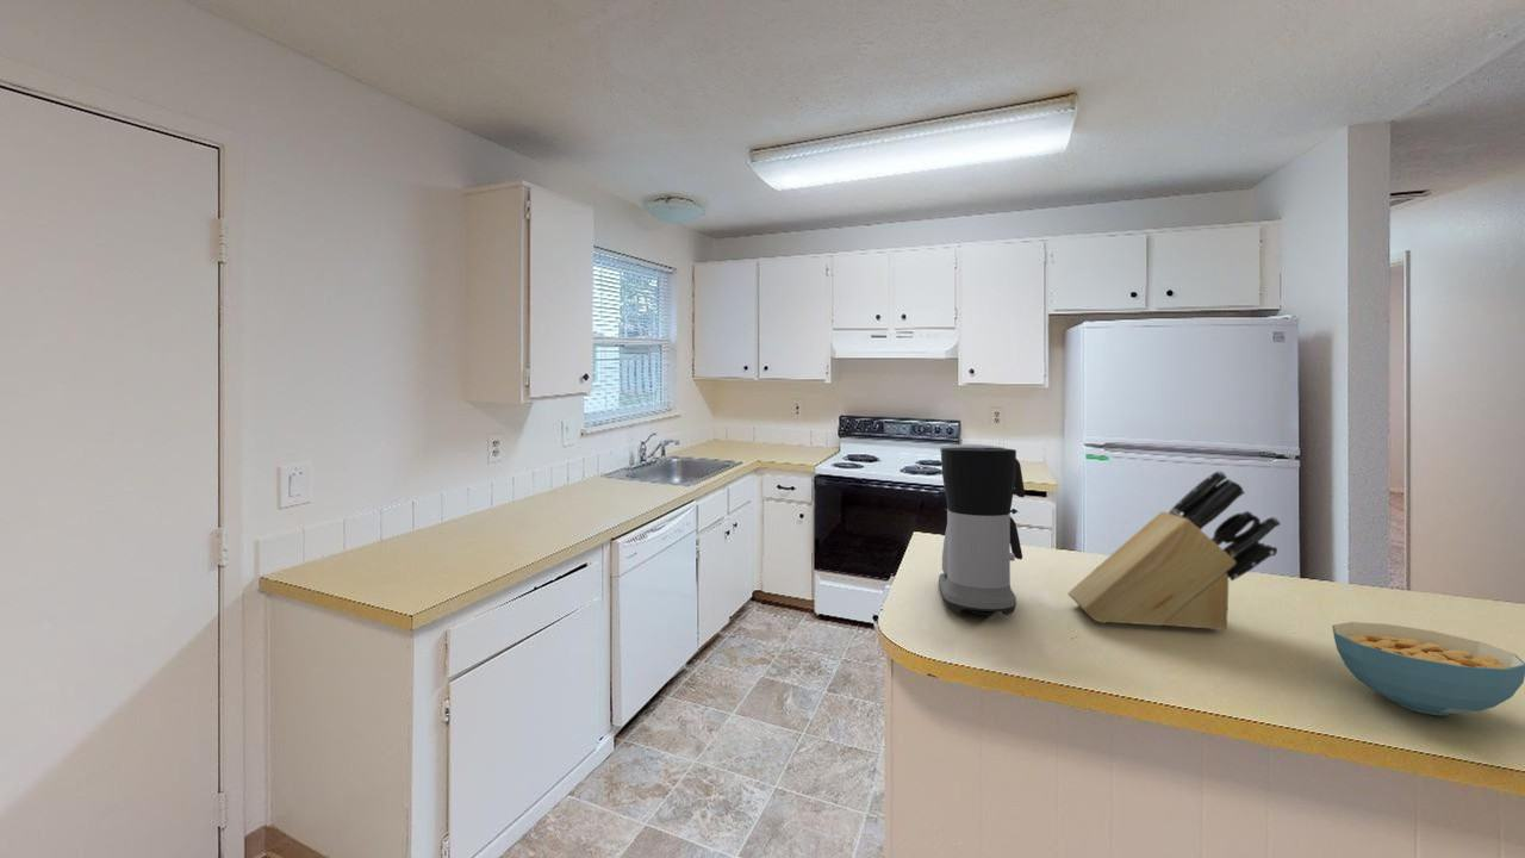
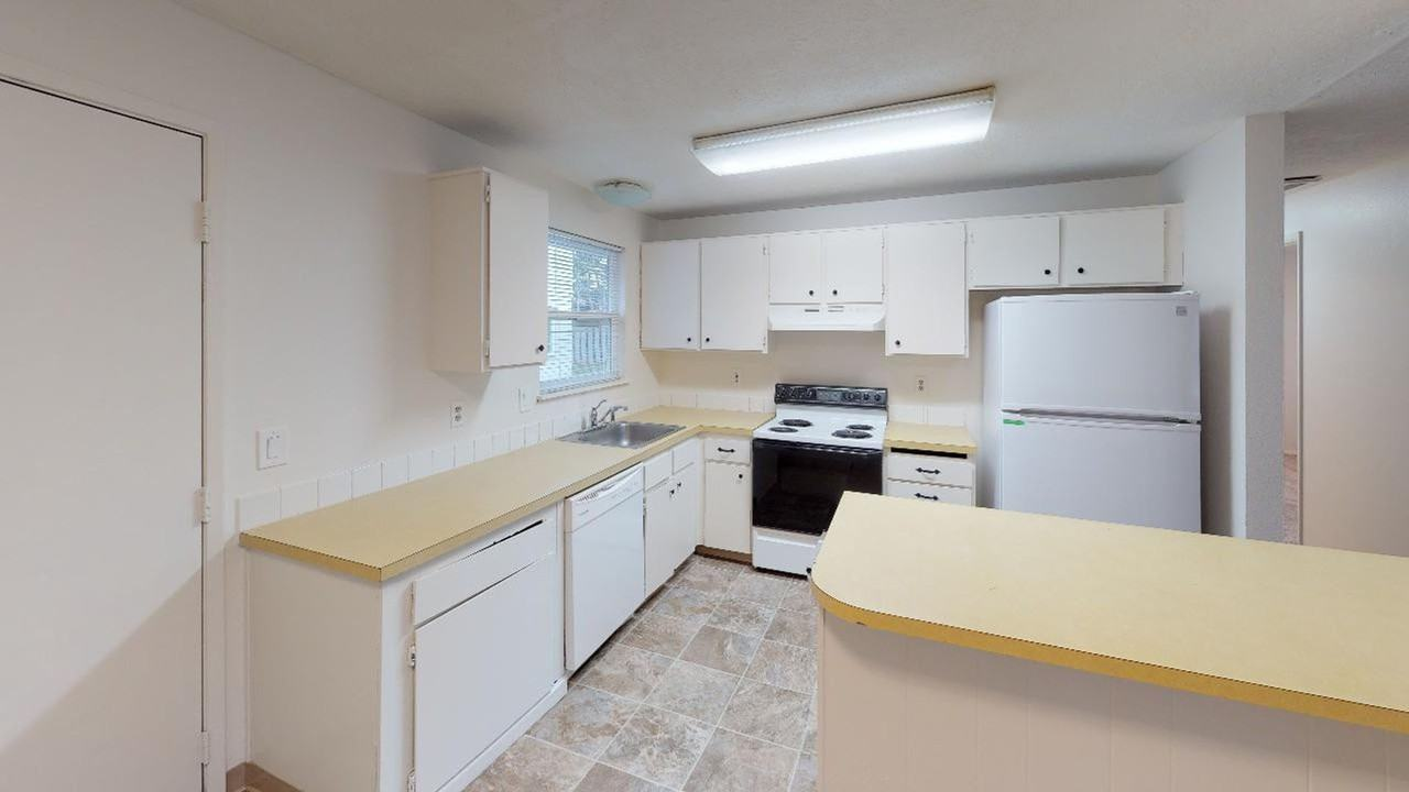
- cereal bowl (1420, 674)
- coffee maker (984, 522)
- knife block (1168, 545)
